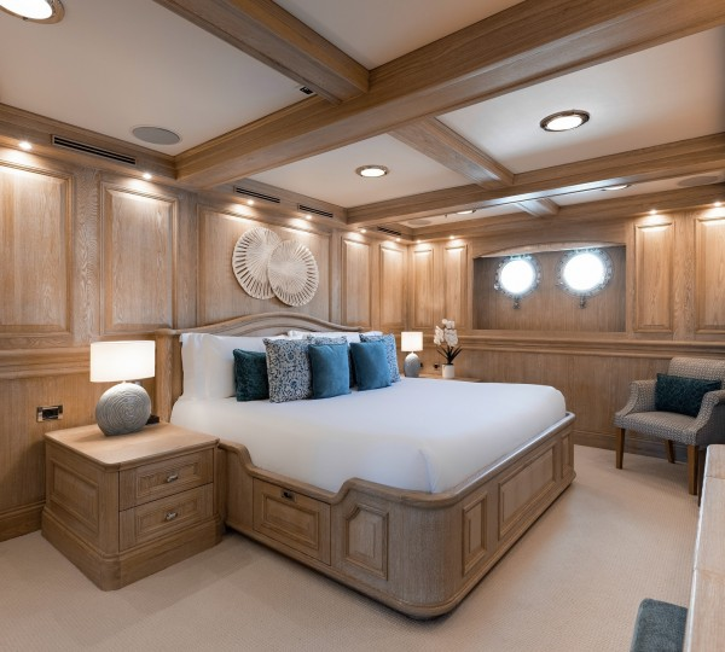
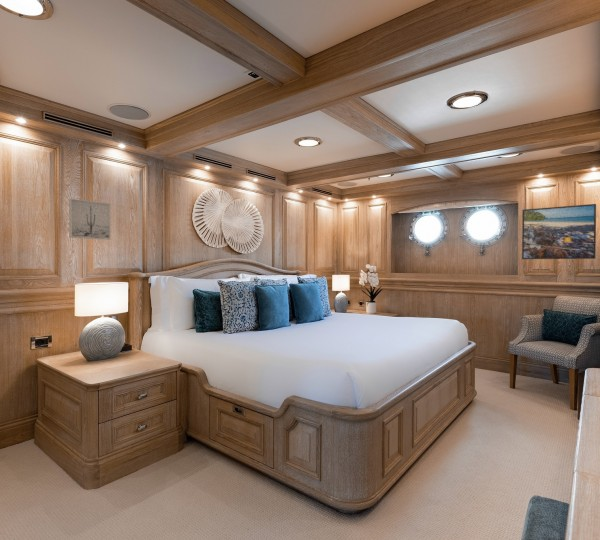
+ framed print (557, 233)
+ wall art (90, 220)
